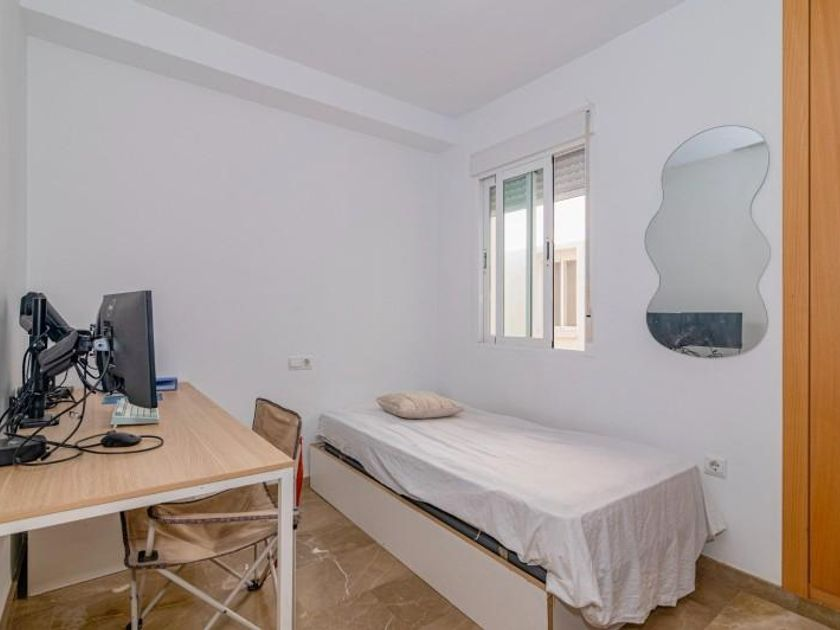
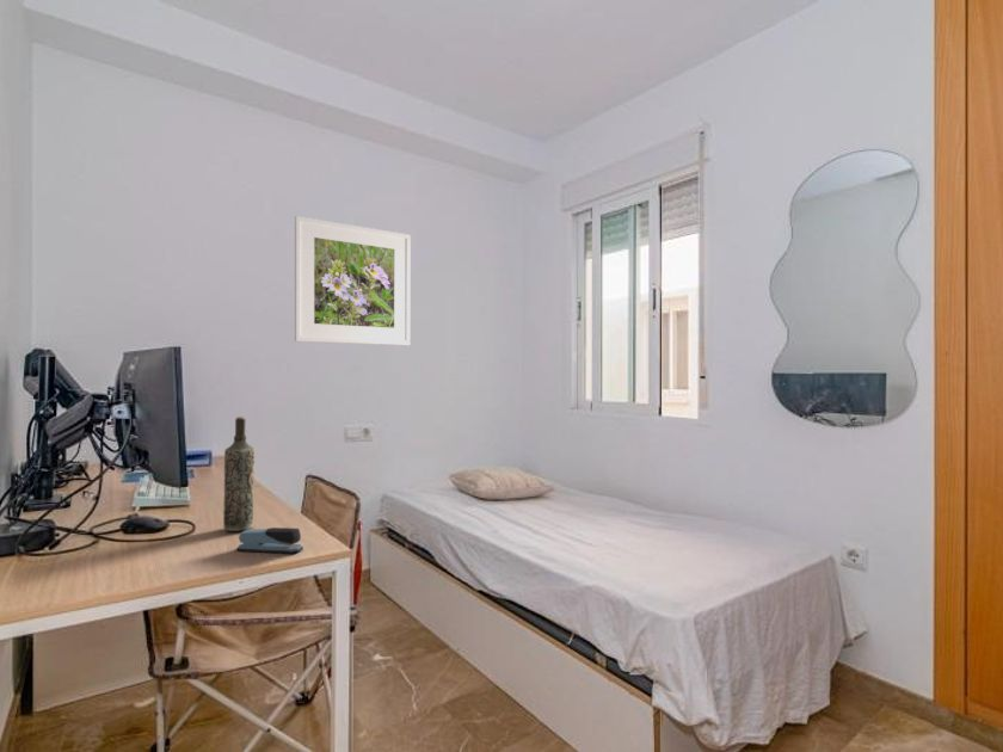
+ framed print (356, 284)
+ bottle (239, 473)
+ stapler (270, 538)
